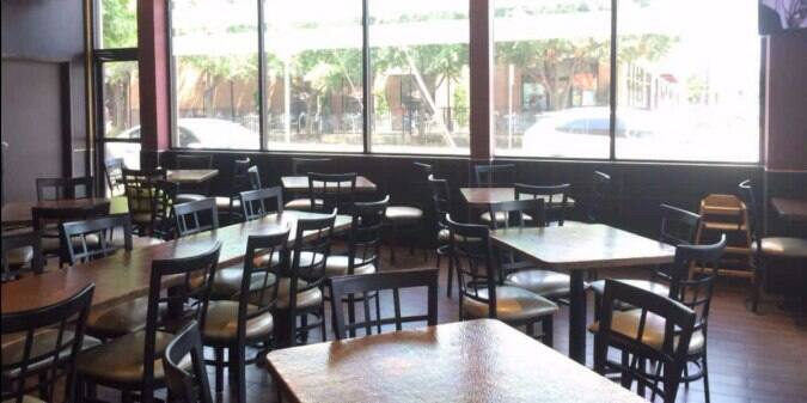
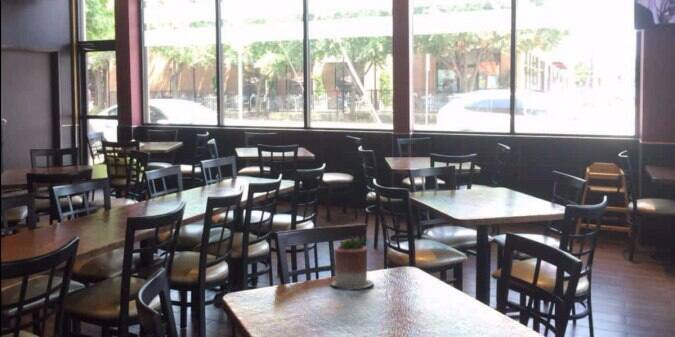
+ succulent planter (352, 260)
